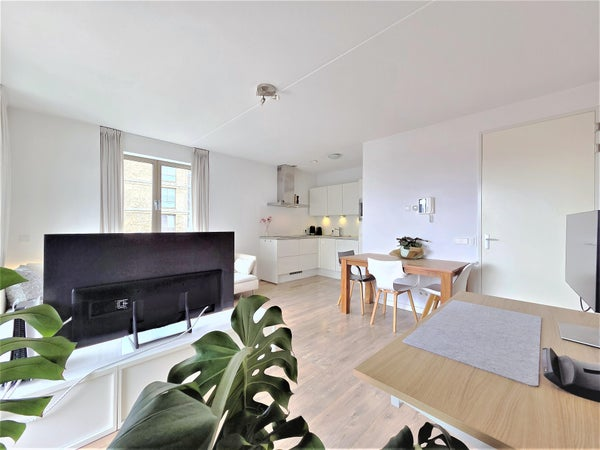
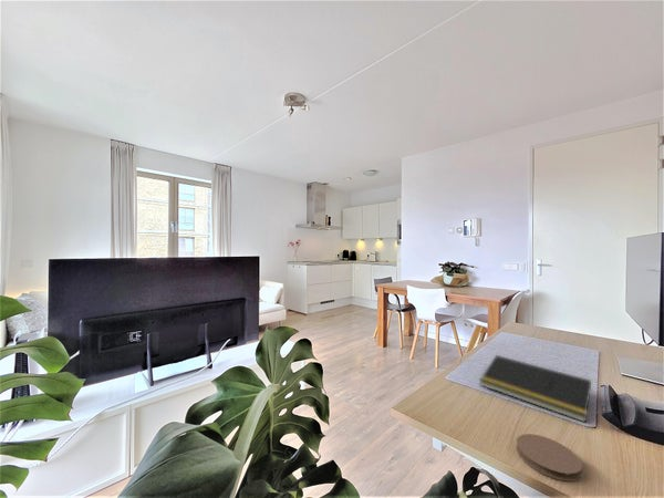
+ notepad (532, 382)
+ coaster (547, 455)
